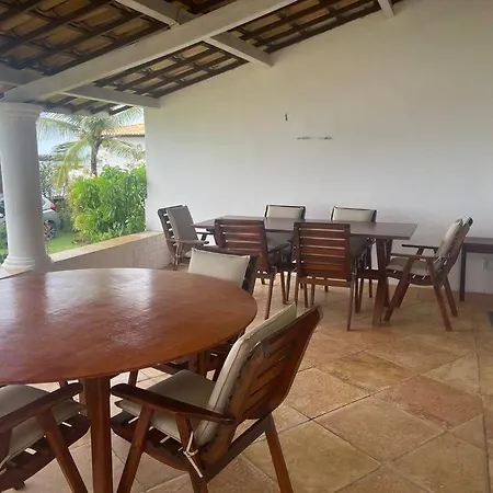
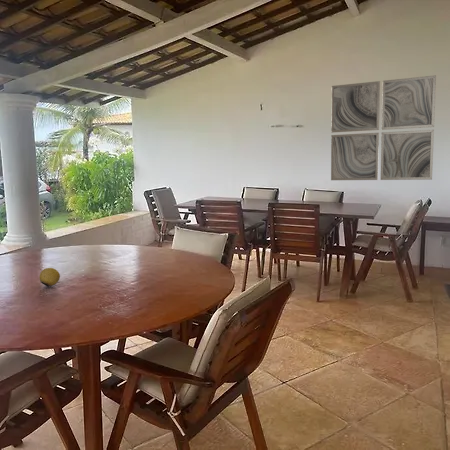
+ fruit (49, 276)
+ wall art (378, 129)
